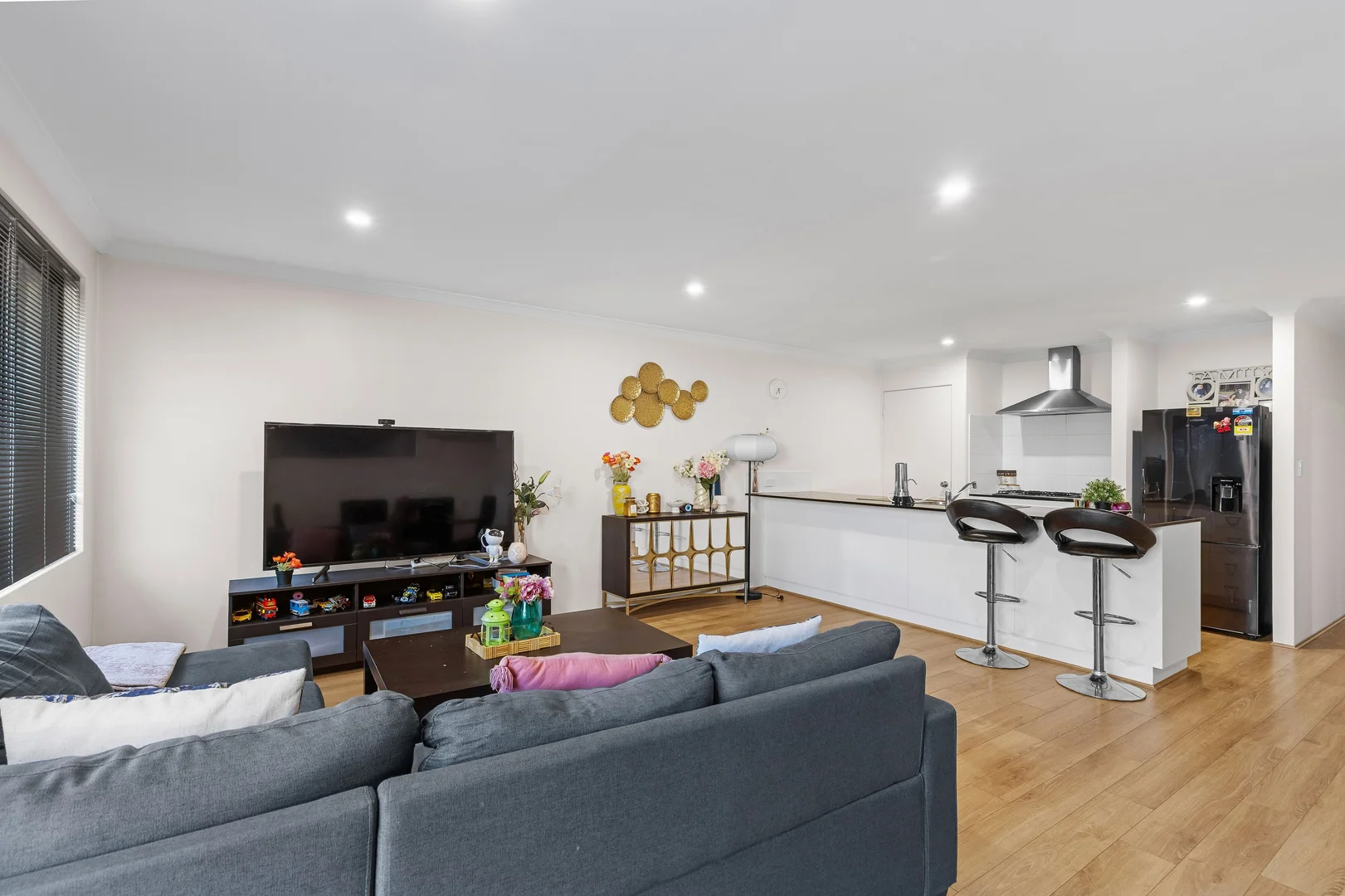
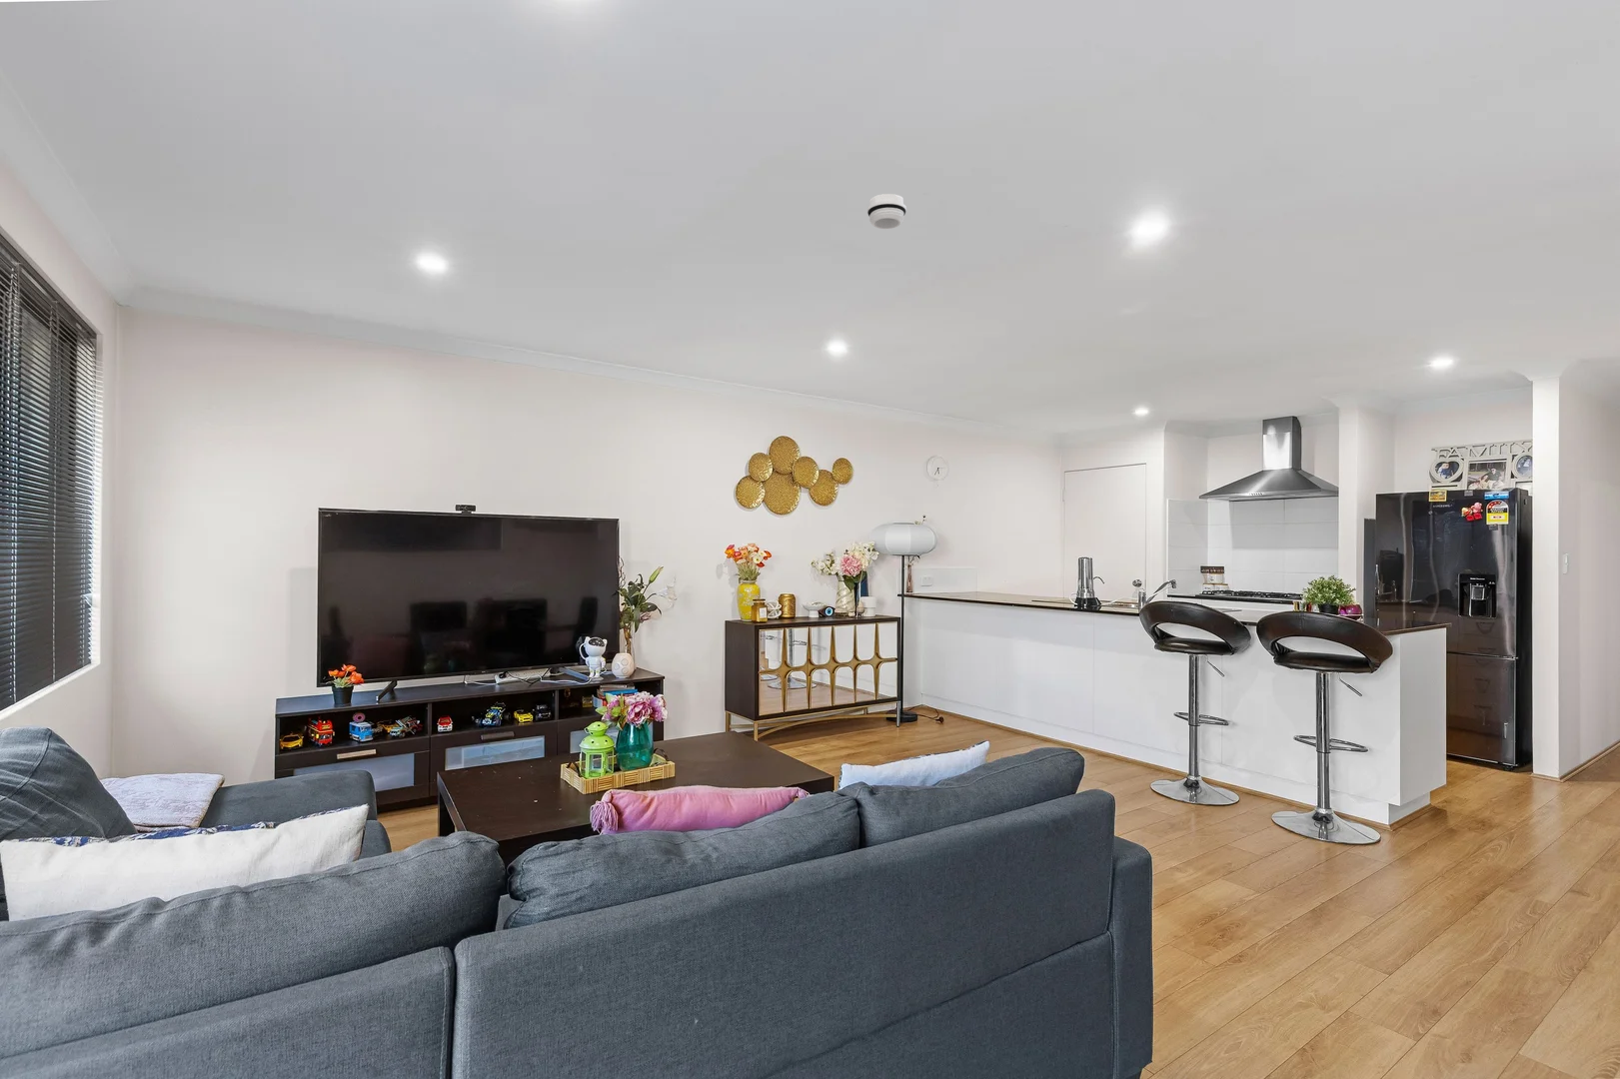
+ smoke detector (886, 212)
